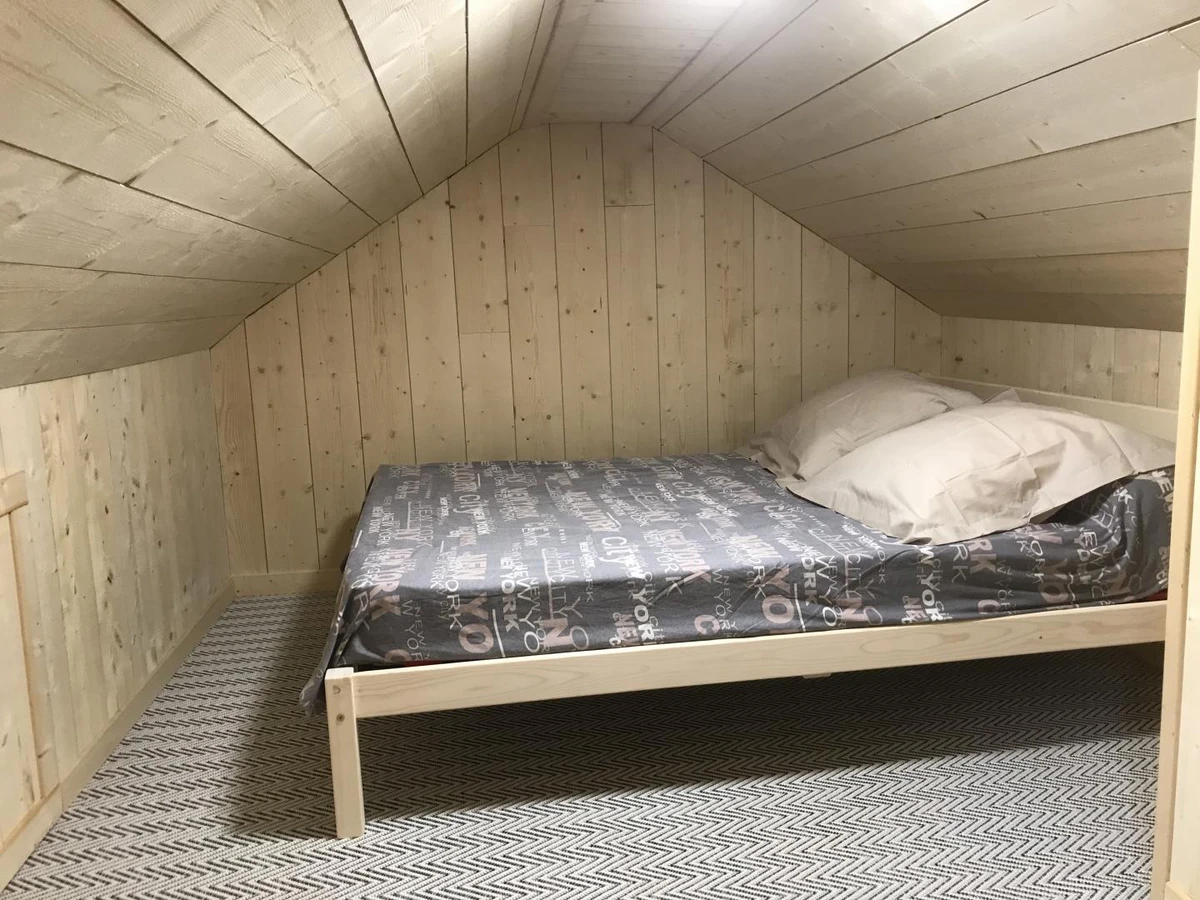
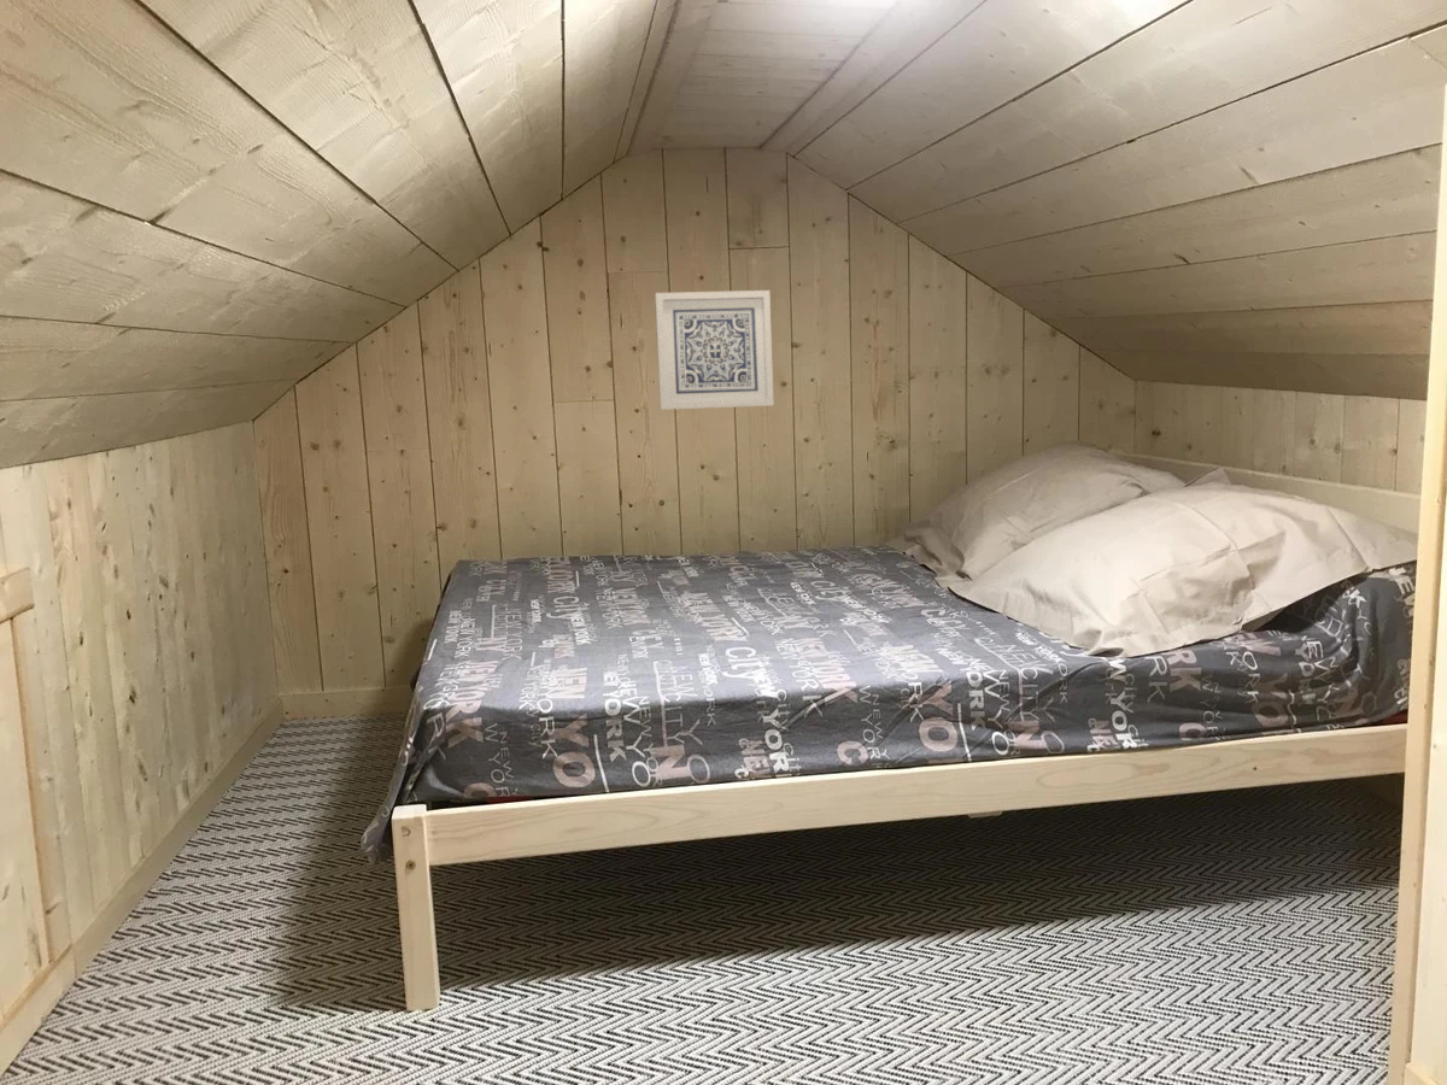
+ wall art (714, 350)
